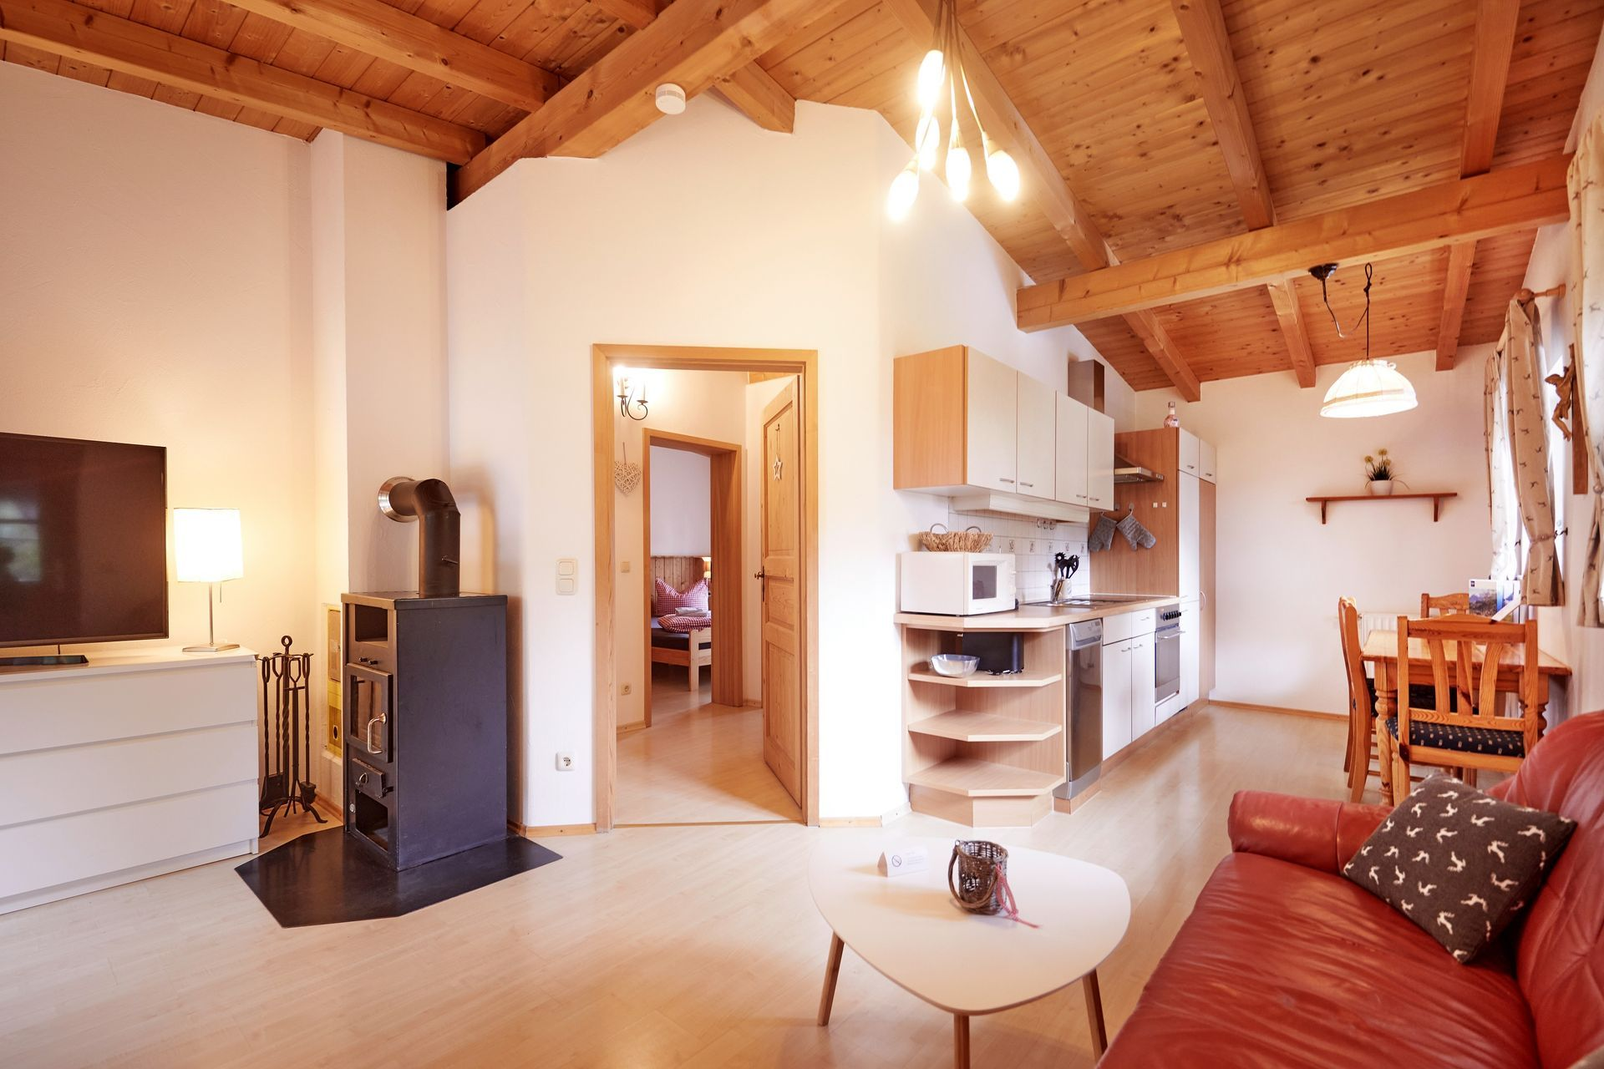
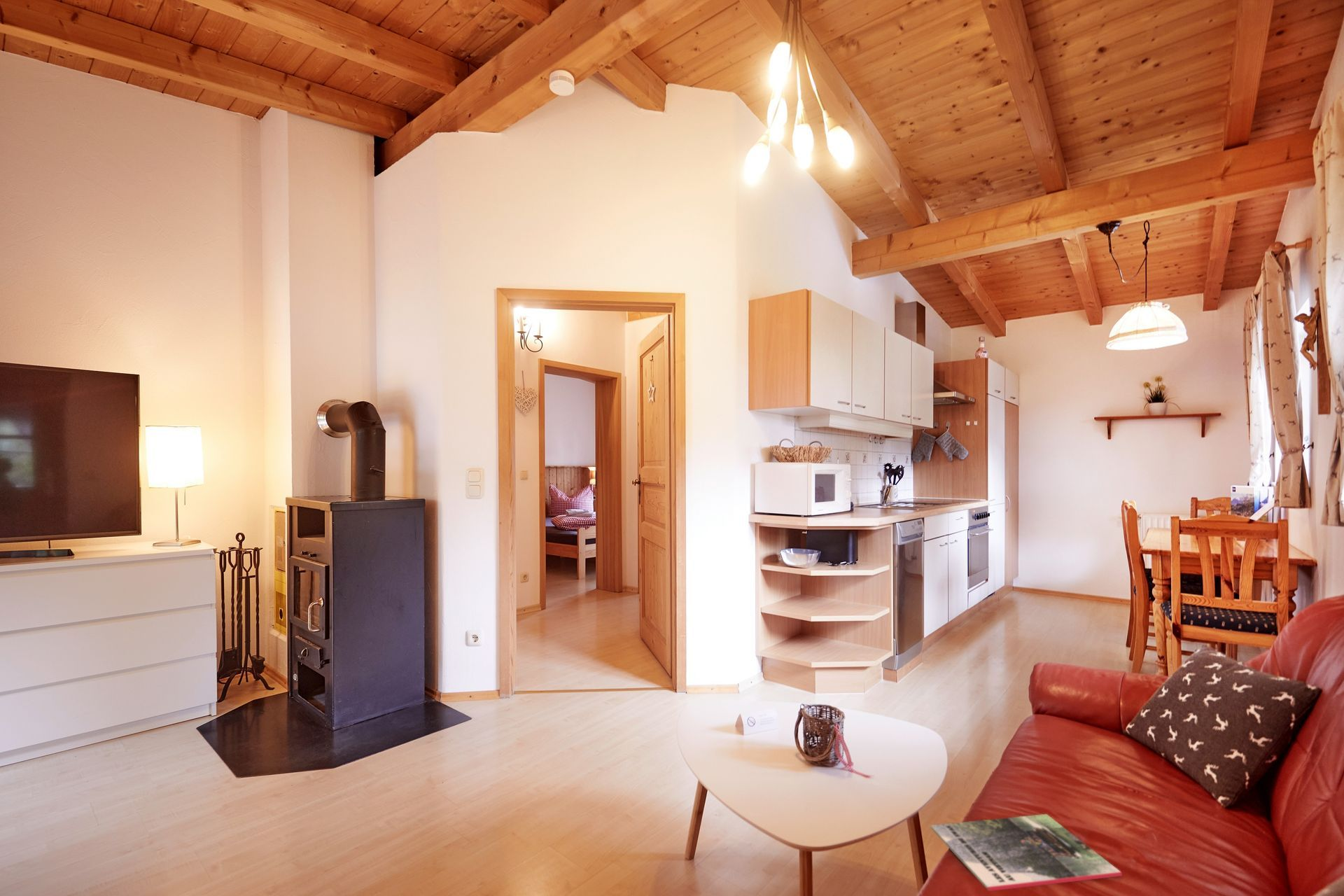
+ magazine (1020, 848)
